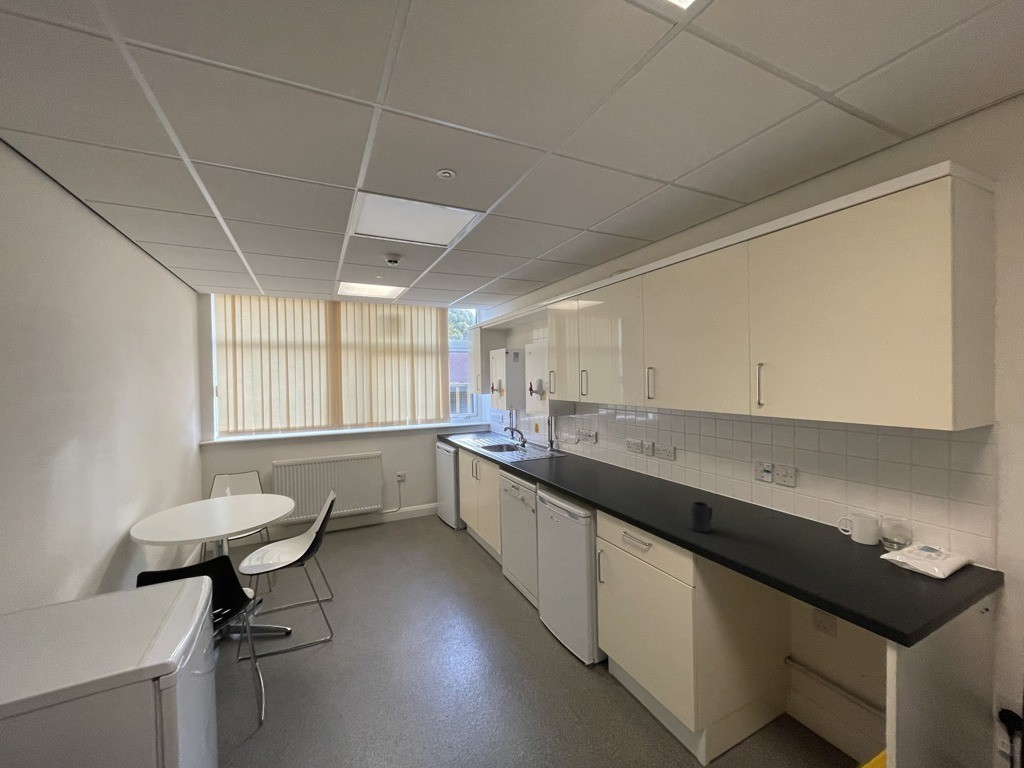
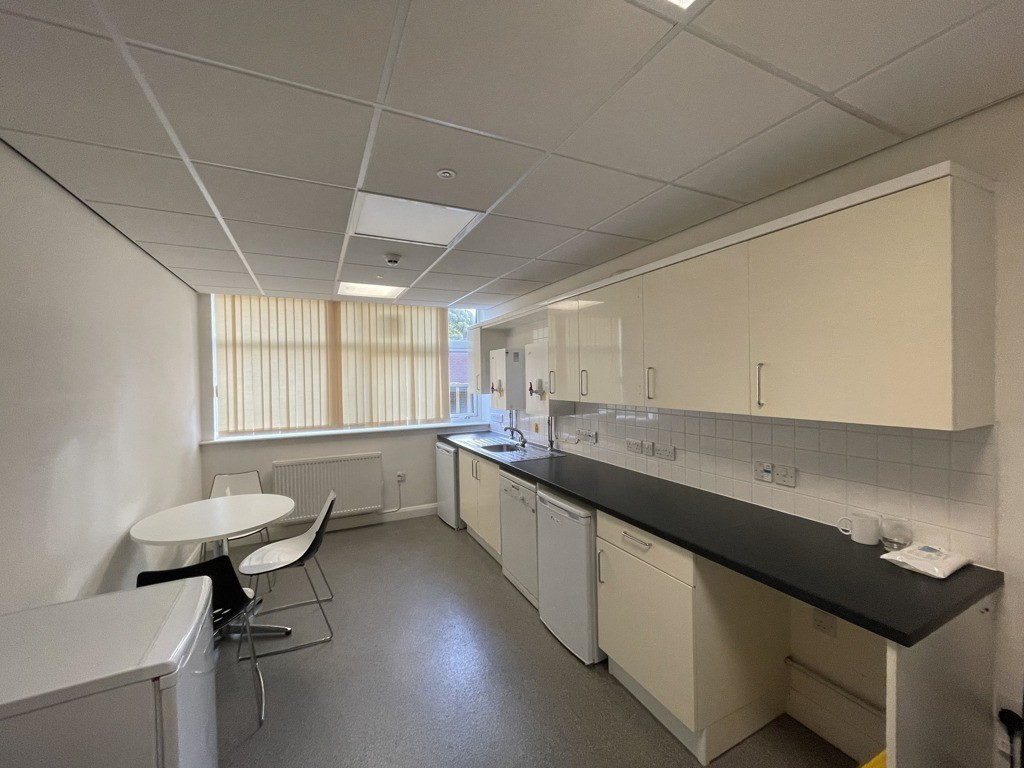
- mug (702, 515)
